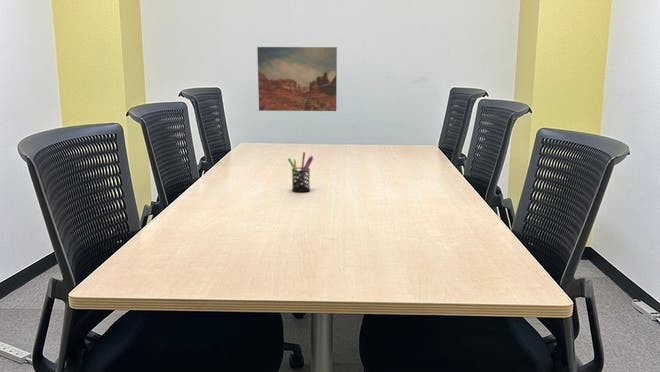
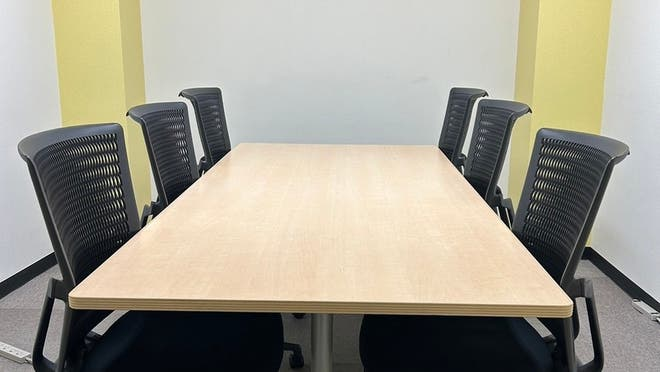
- wall art (297, 79)
- pen holder (299, 171)
